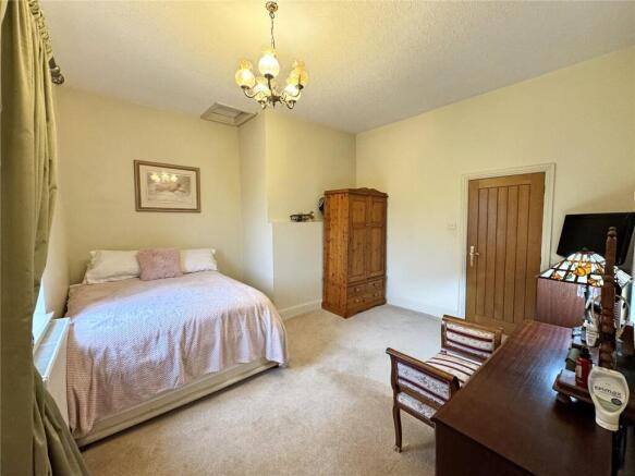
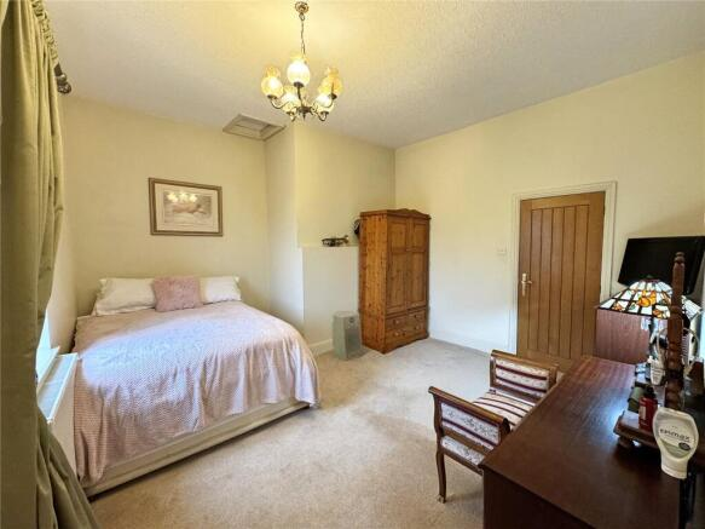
+ fan (345, 333)
